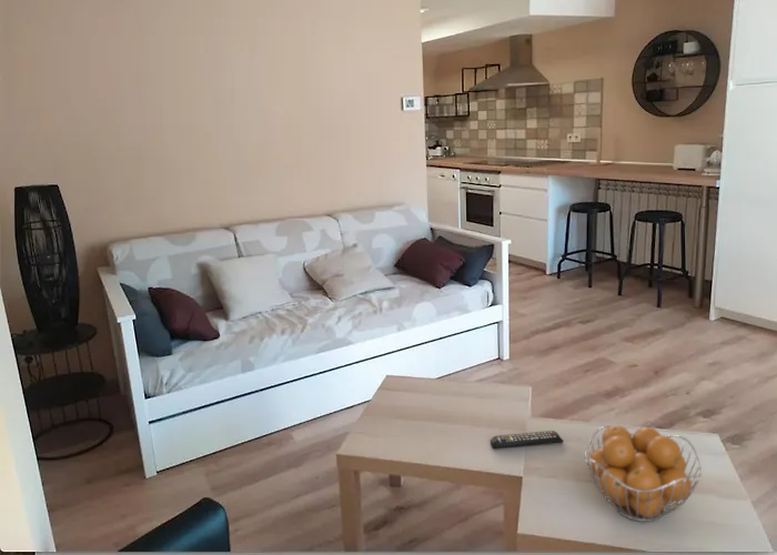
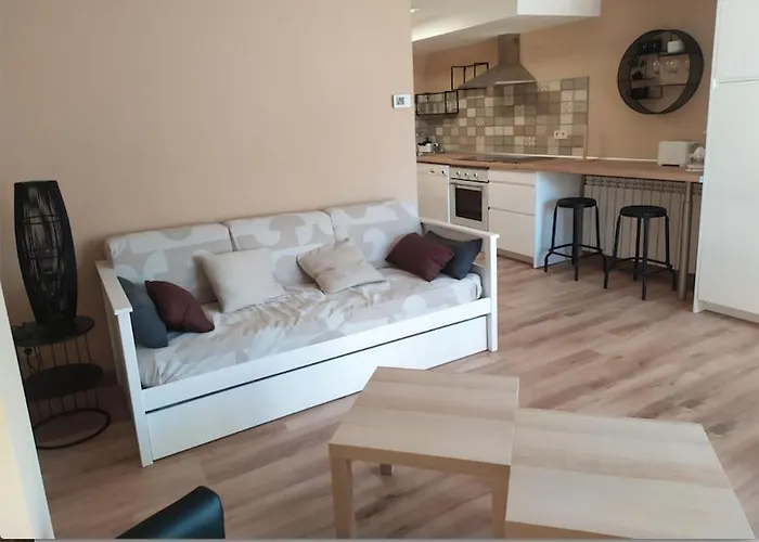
- fruit basket (640, 472)
- remote control (526, 440)
